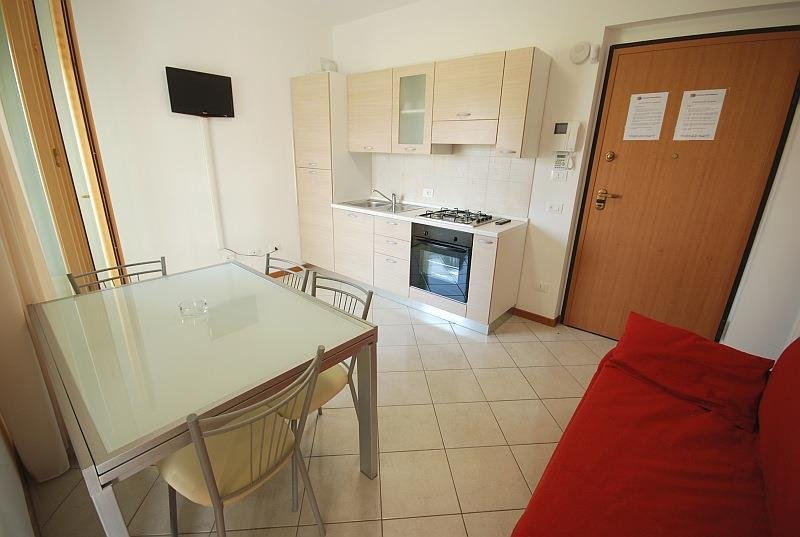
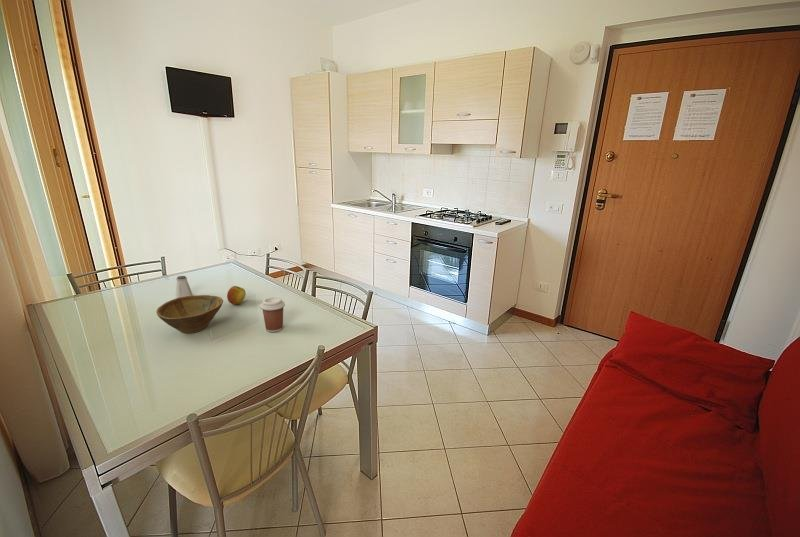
+ coffee cup (273, 314)
+ apple (236, 294)
+ saltshaker (182, 287)
+ bowl (192, 316)
